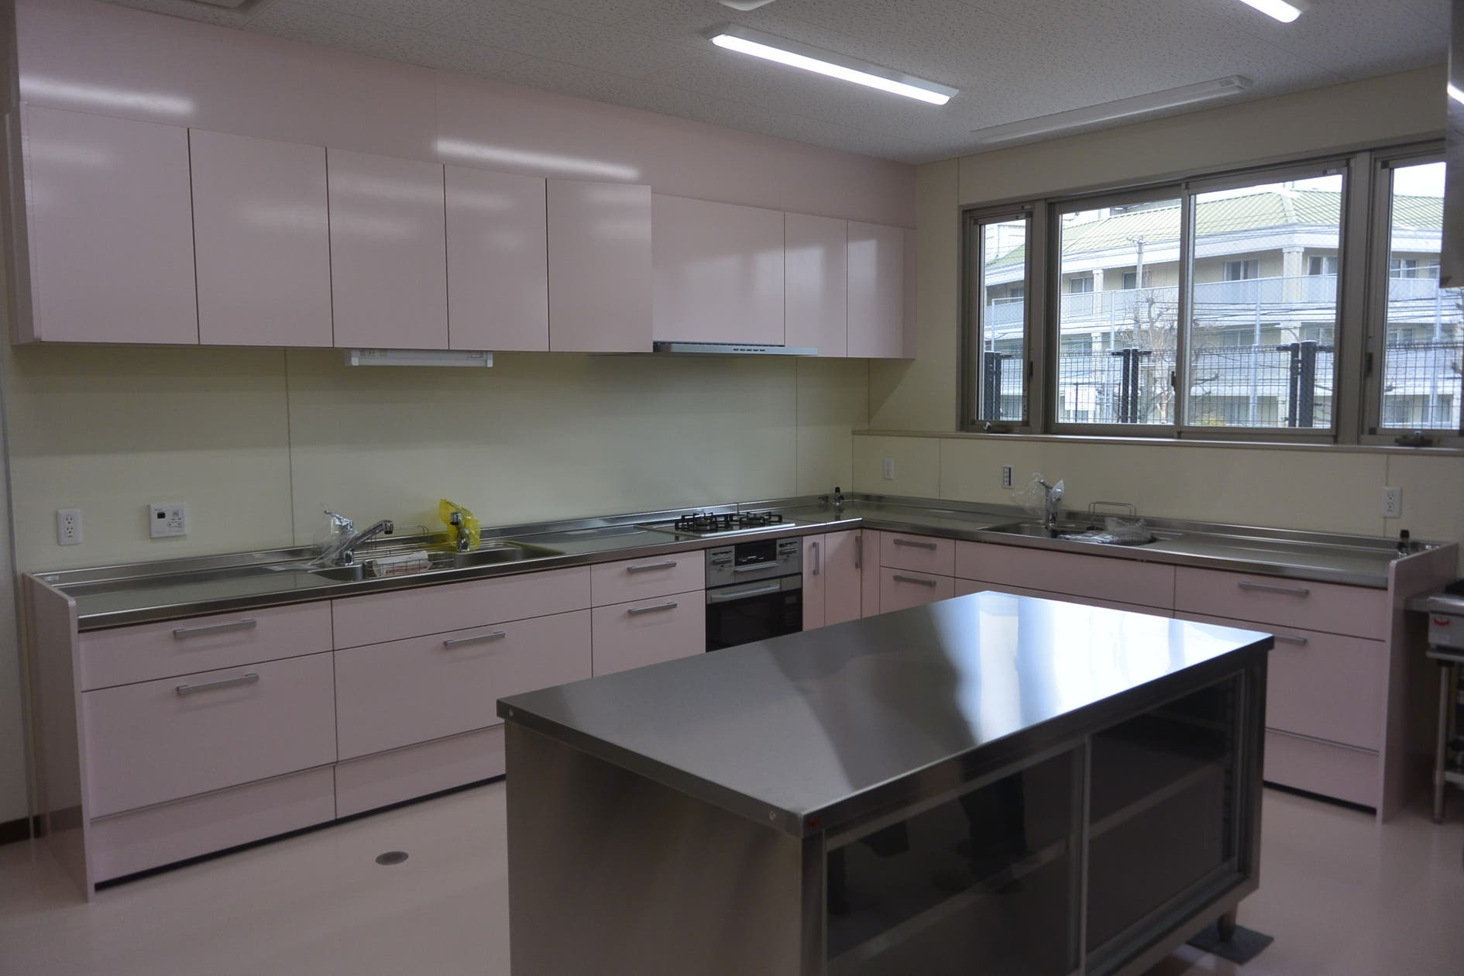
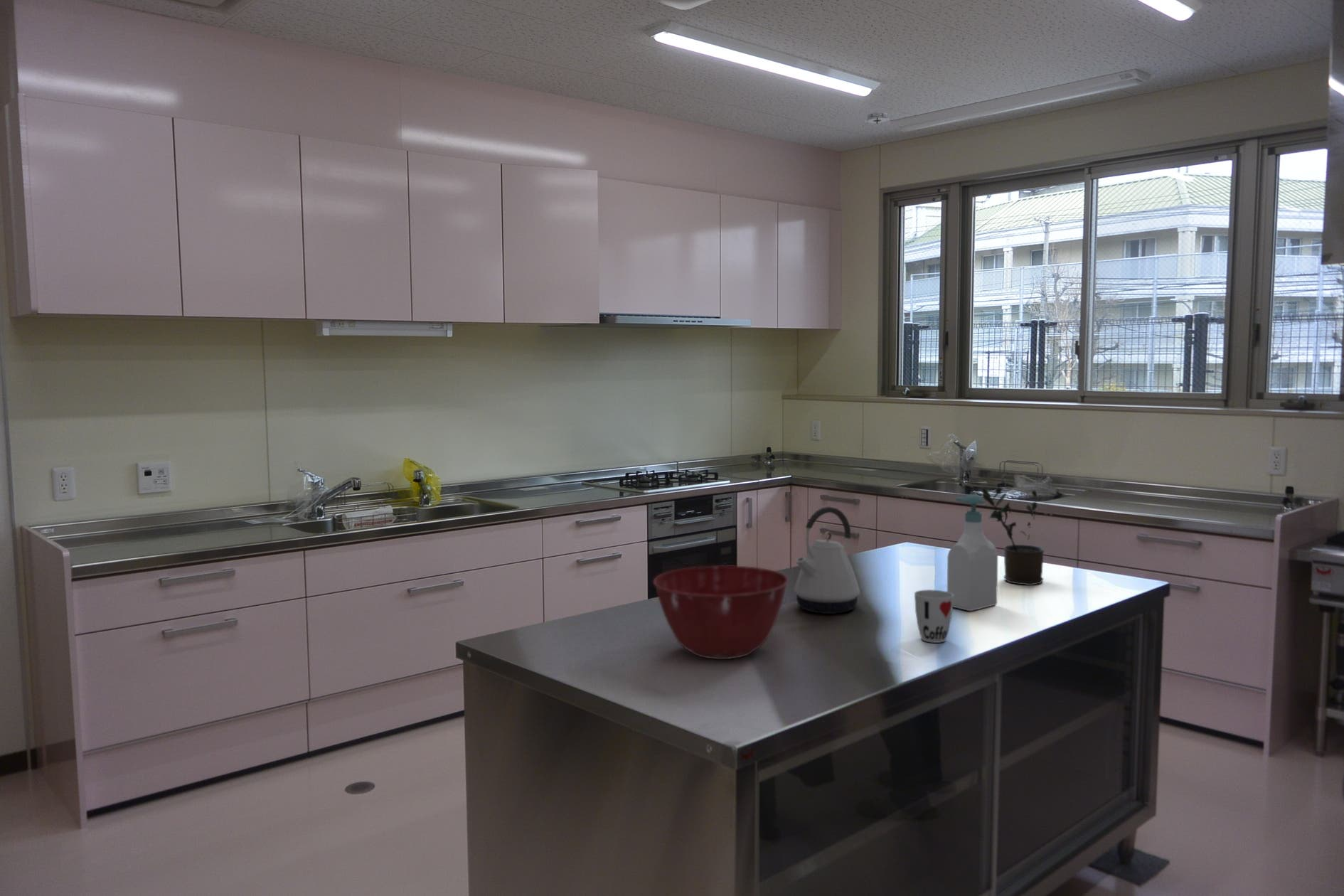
+ potted plant (1012, 534)
+ kettle (825, 558)
+ mixing bowl (720, 614)
+ smoke detector (876, 117)
+ soap bottle (969, 550)
+ cup (933, 617)
